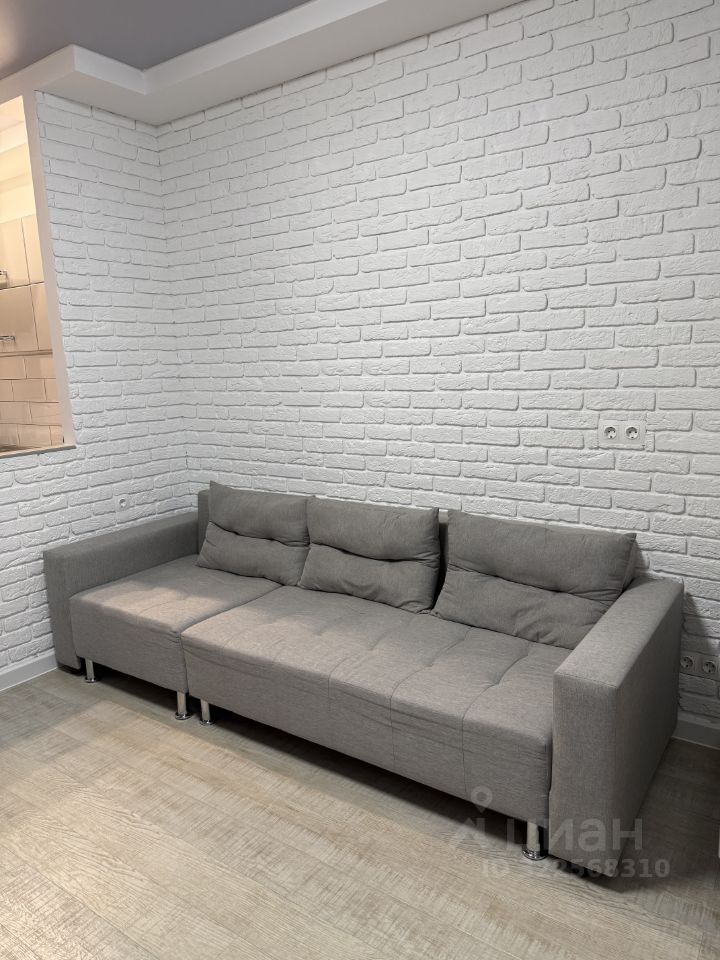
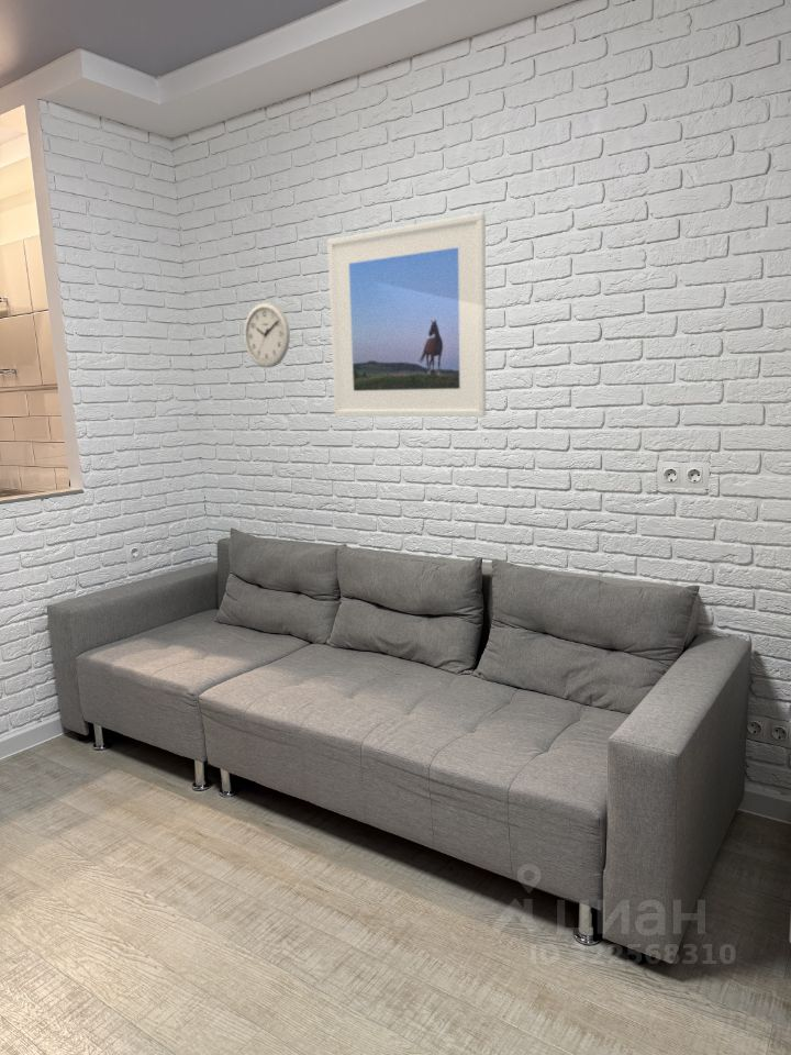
+ wall clock (265, 334)
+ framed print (403, 323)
